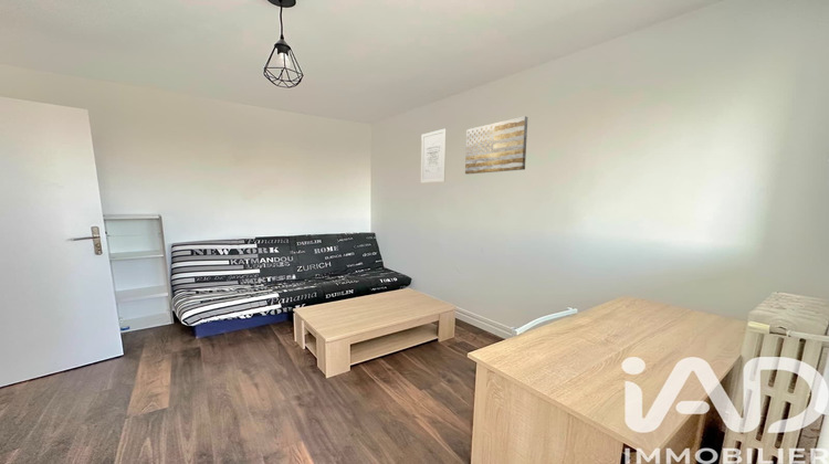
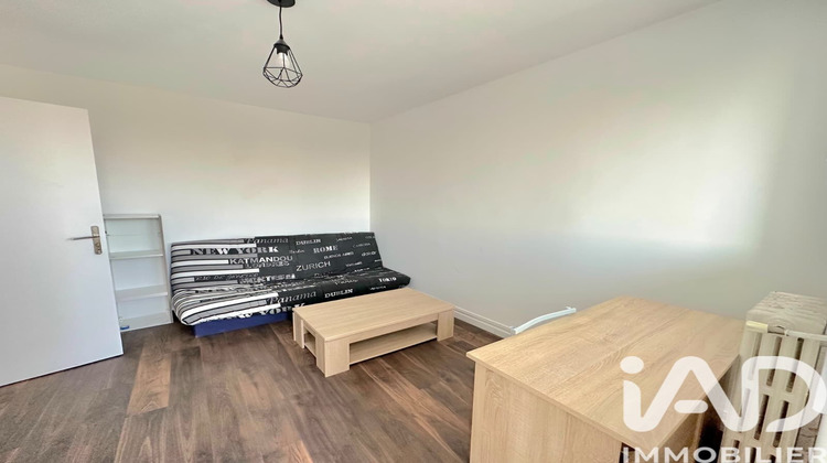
- wall art (493, 148)
- wall art (432, 157)
